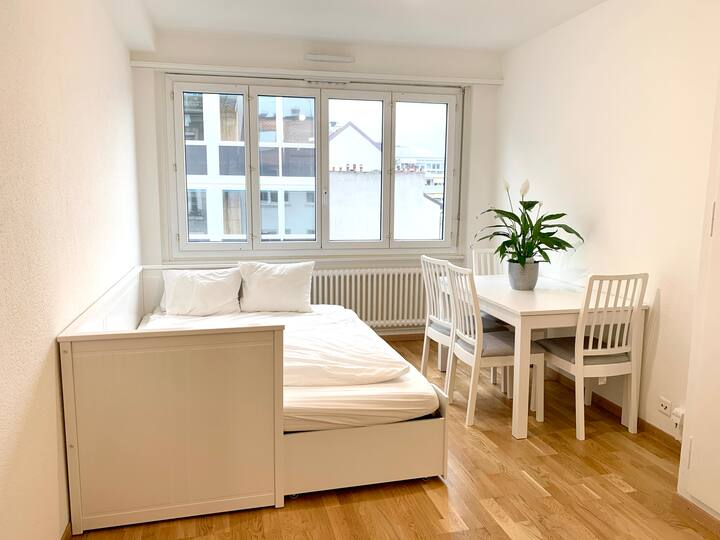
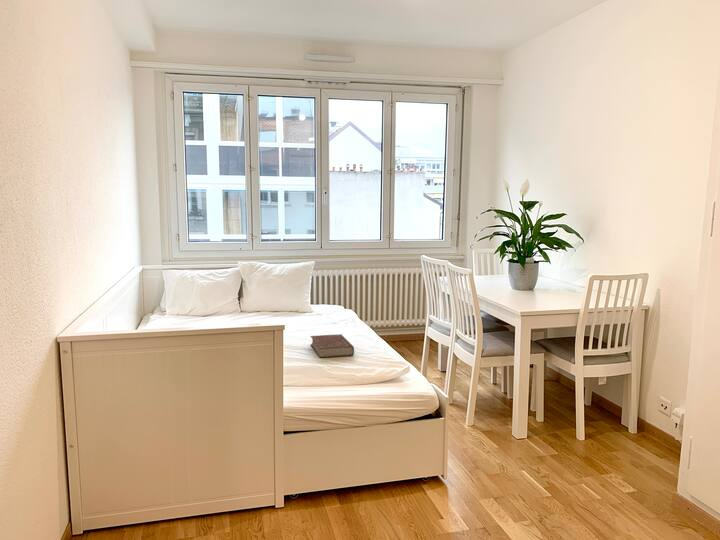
+ book (331, 345)
